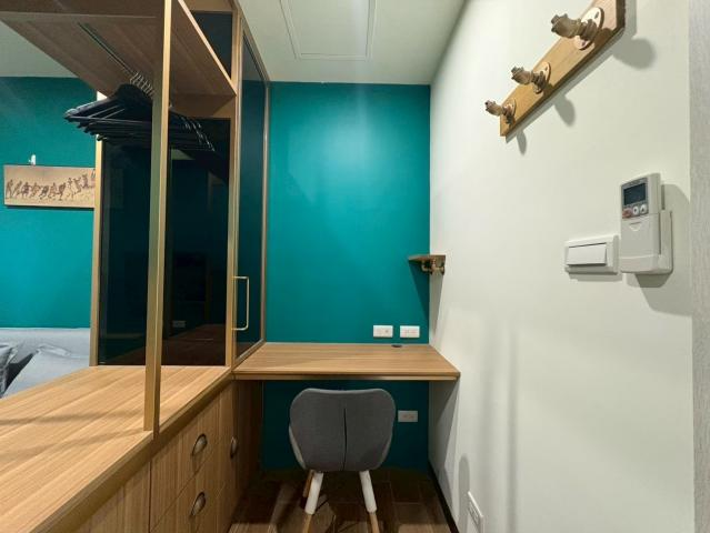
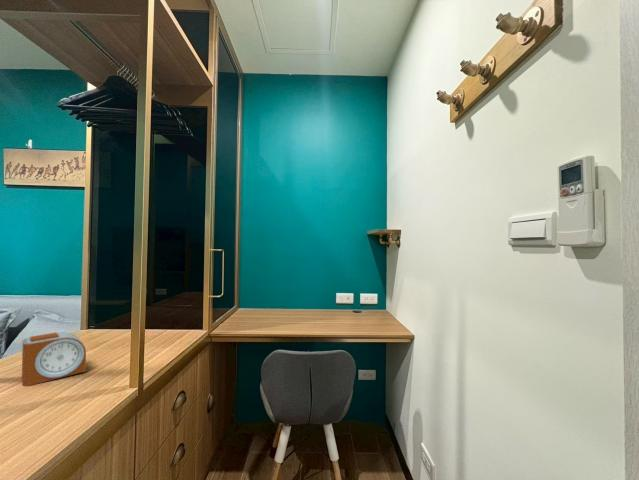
+ alarm clock (55, 354)
